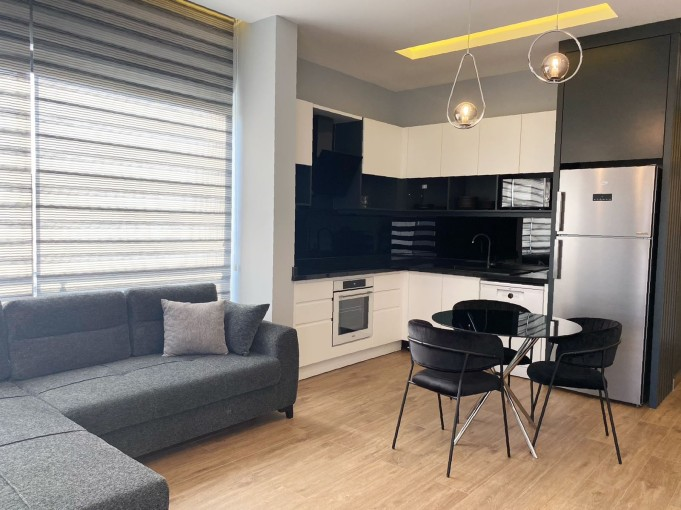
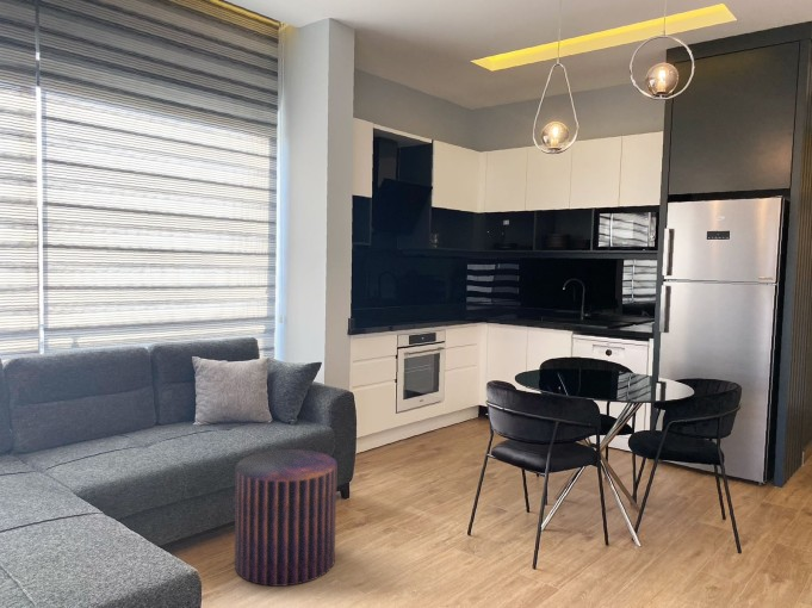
+ pouf (286, 513)
